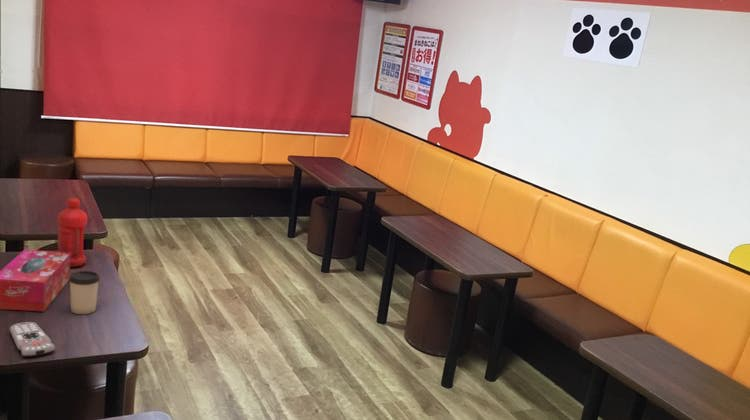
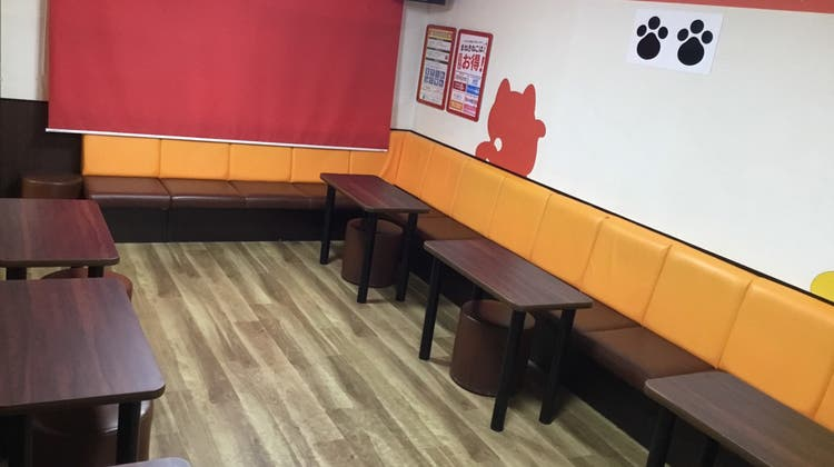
- tissue box (33, 278)
- remote control (30, 338)
- cup (84, 292)
- water bottle (72, 231)
